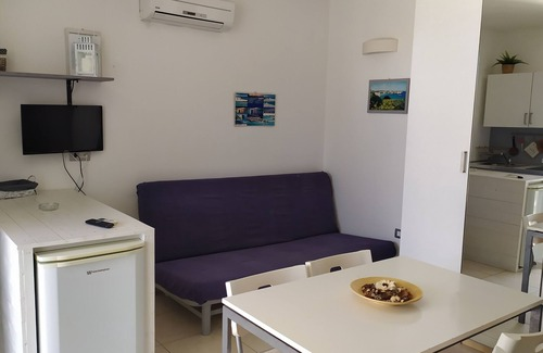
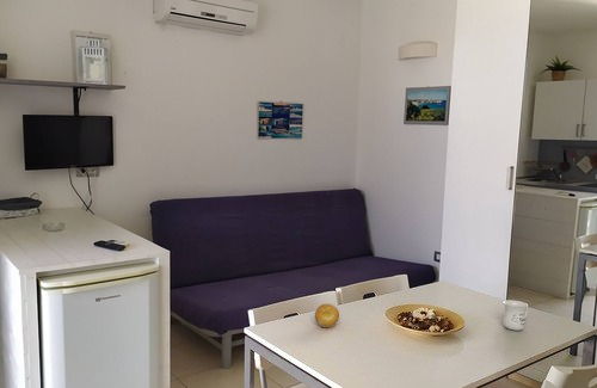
+ mug (517, 315)
+ fruit (326, 315)
